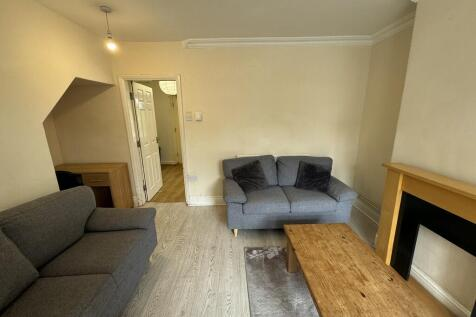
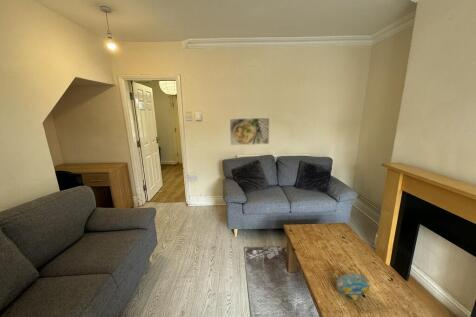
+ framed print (249, 131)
+ decorative bowl (352, 285)
